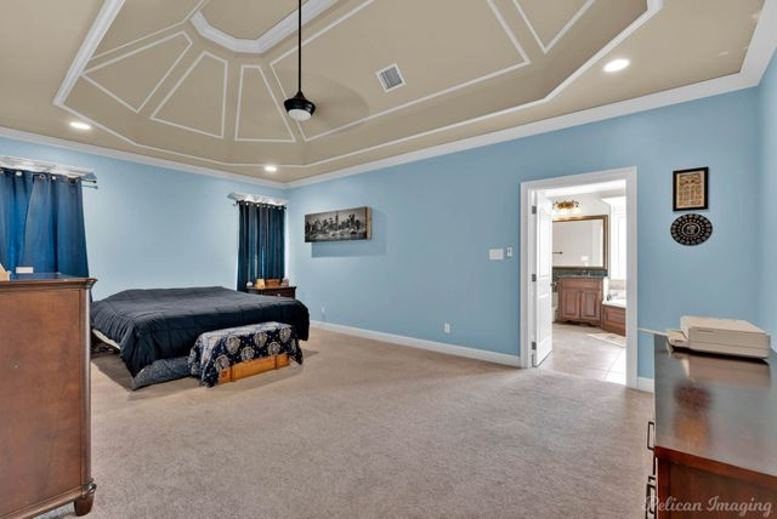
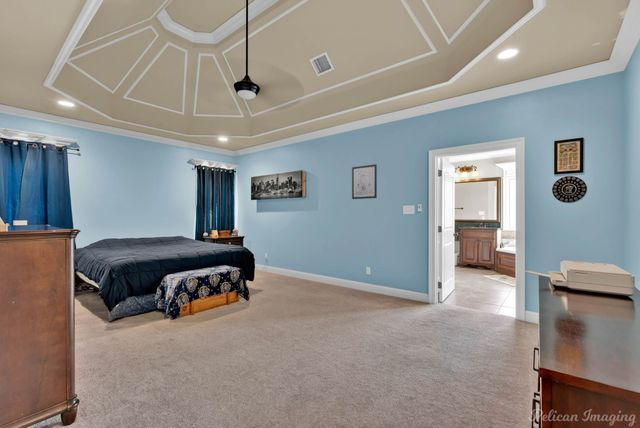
+ wall art (364, 182)
